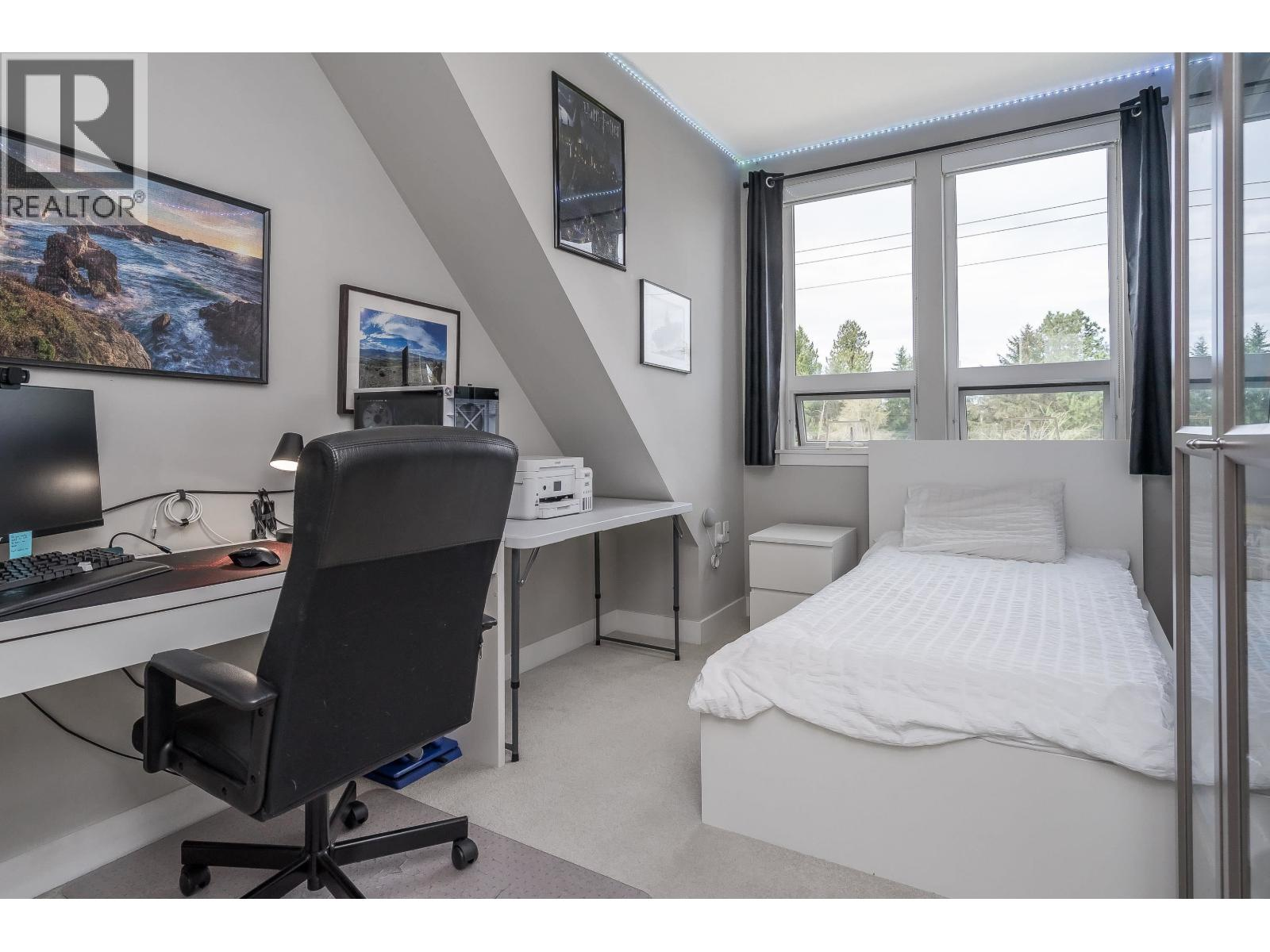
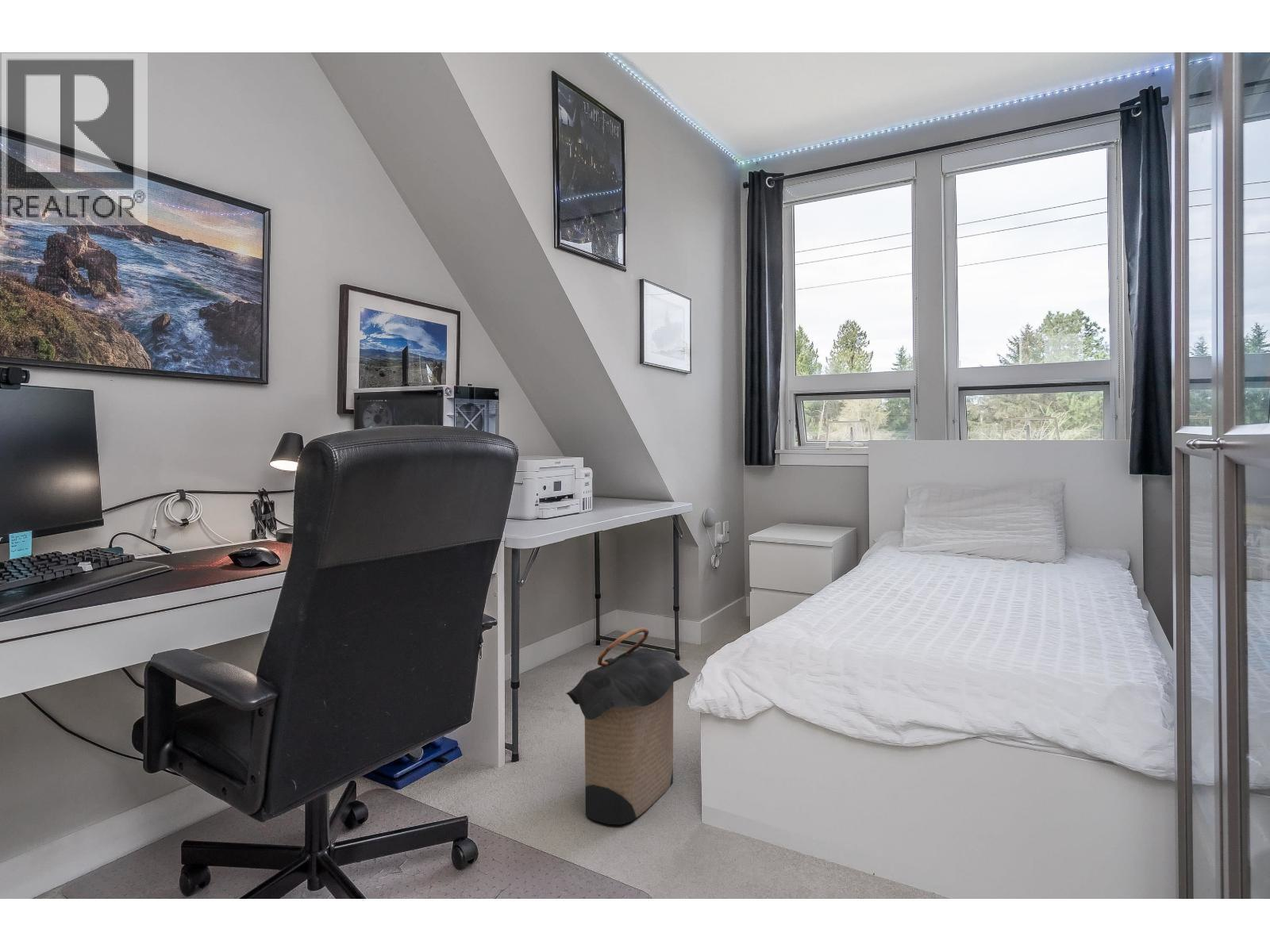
+ laundry hamper (629, 708)
